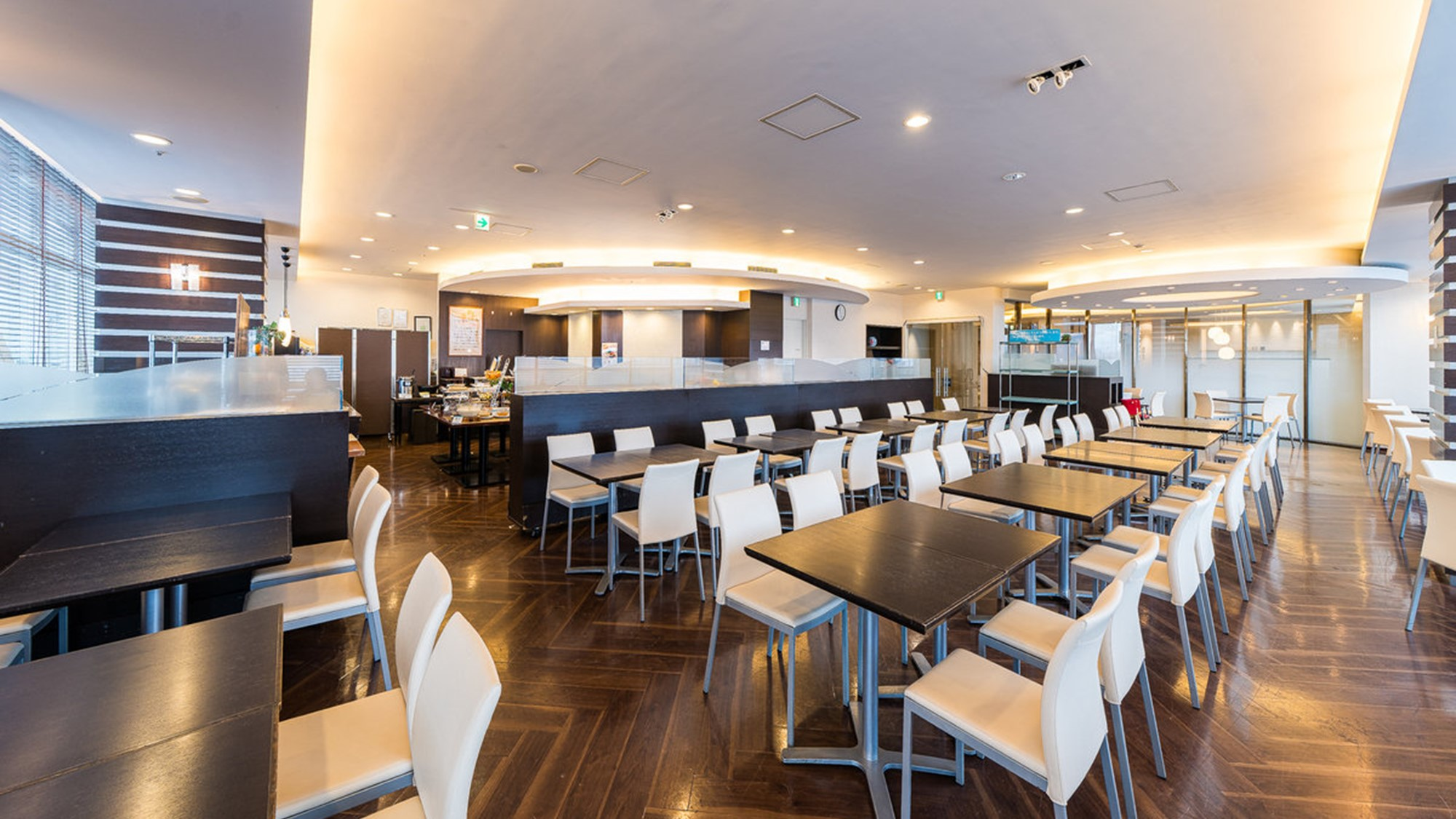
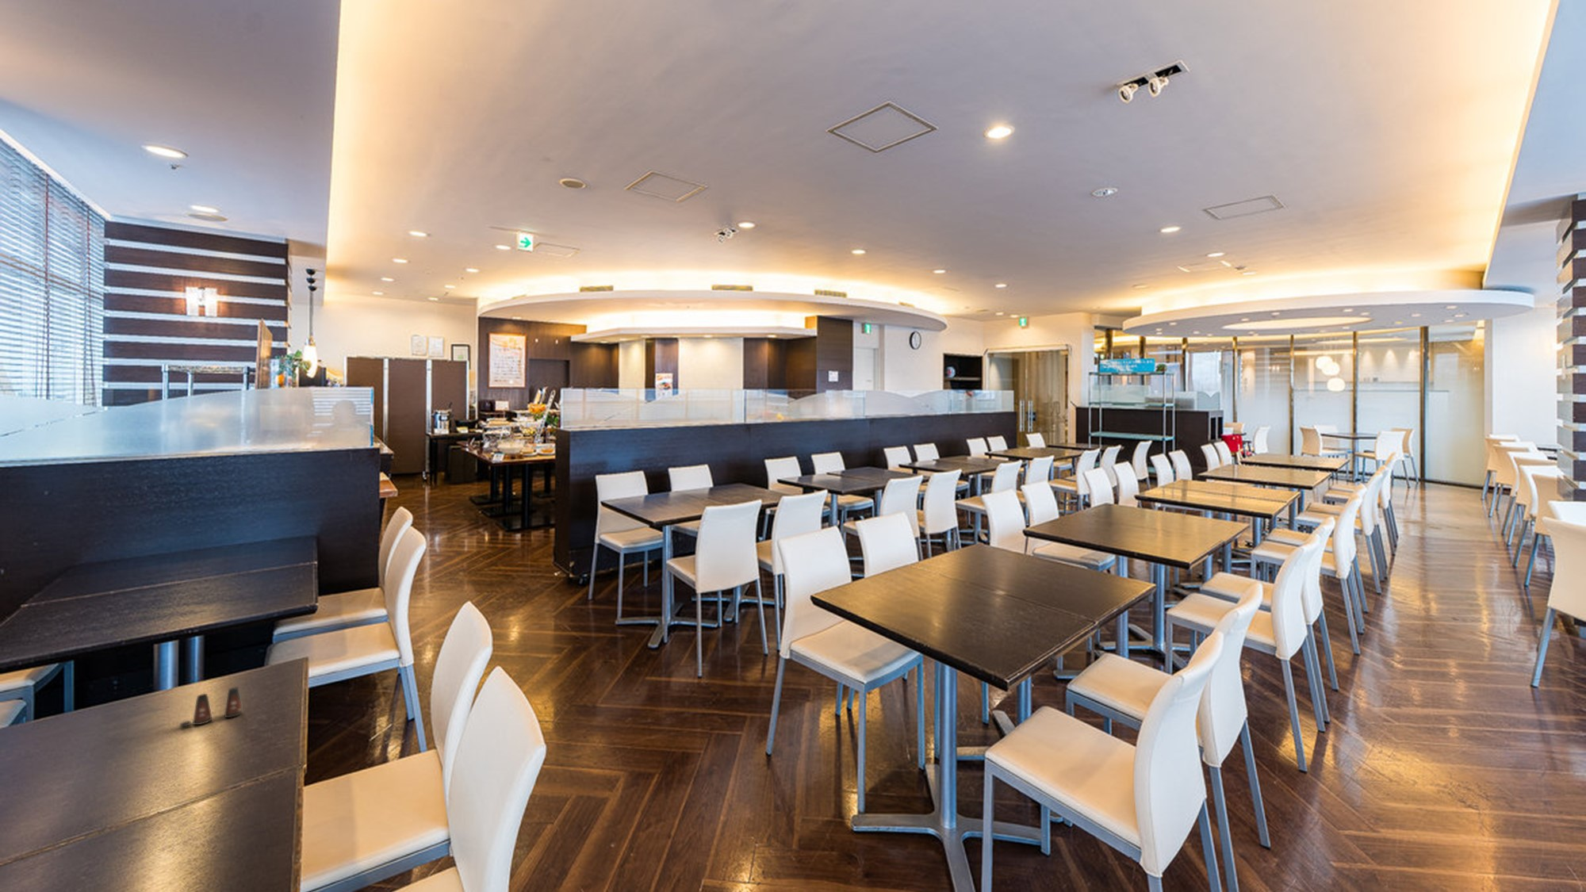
+ salt shaker (209, 706)
